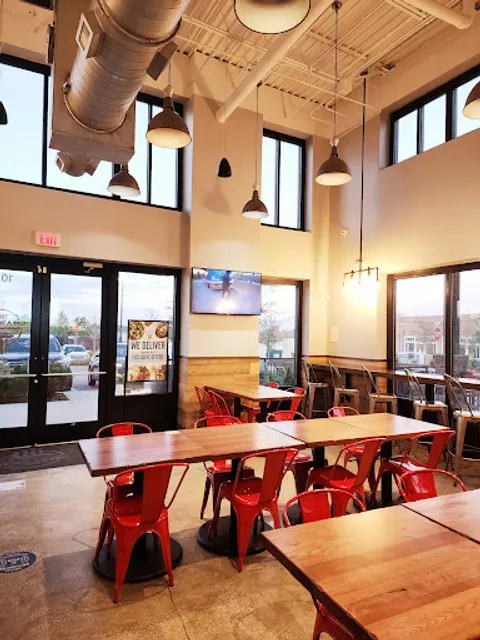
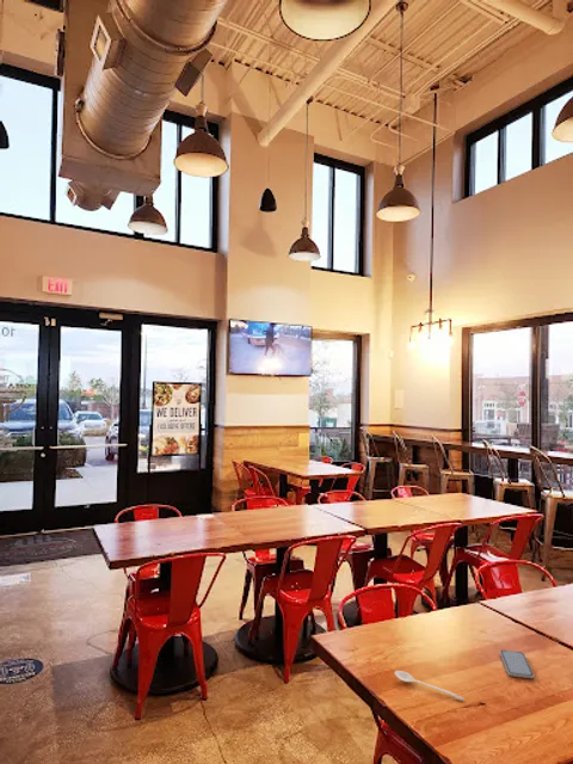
+ stirrer (427, 684)
+ smartphone (516, 663)
